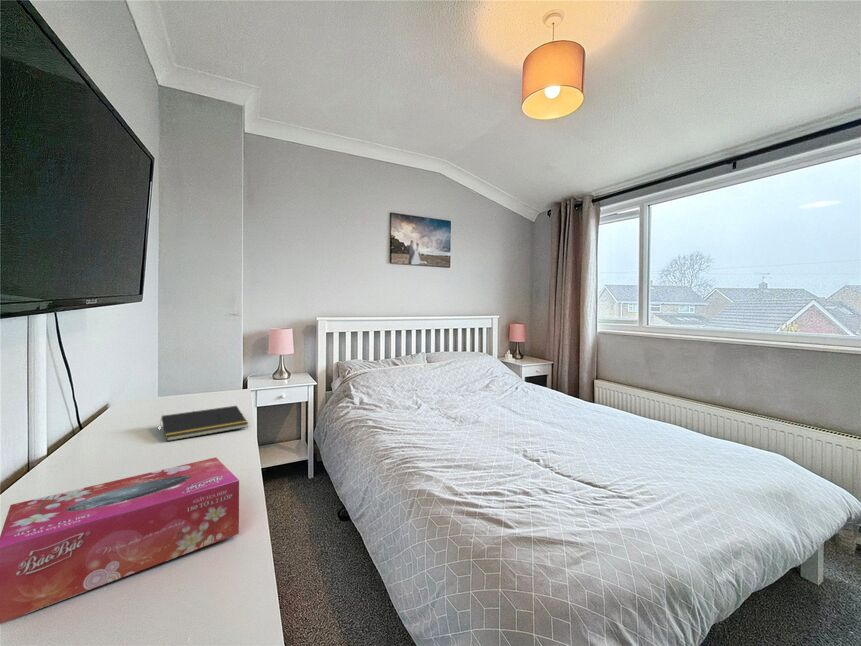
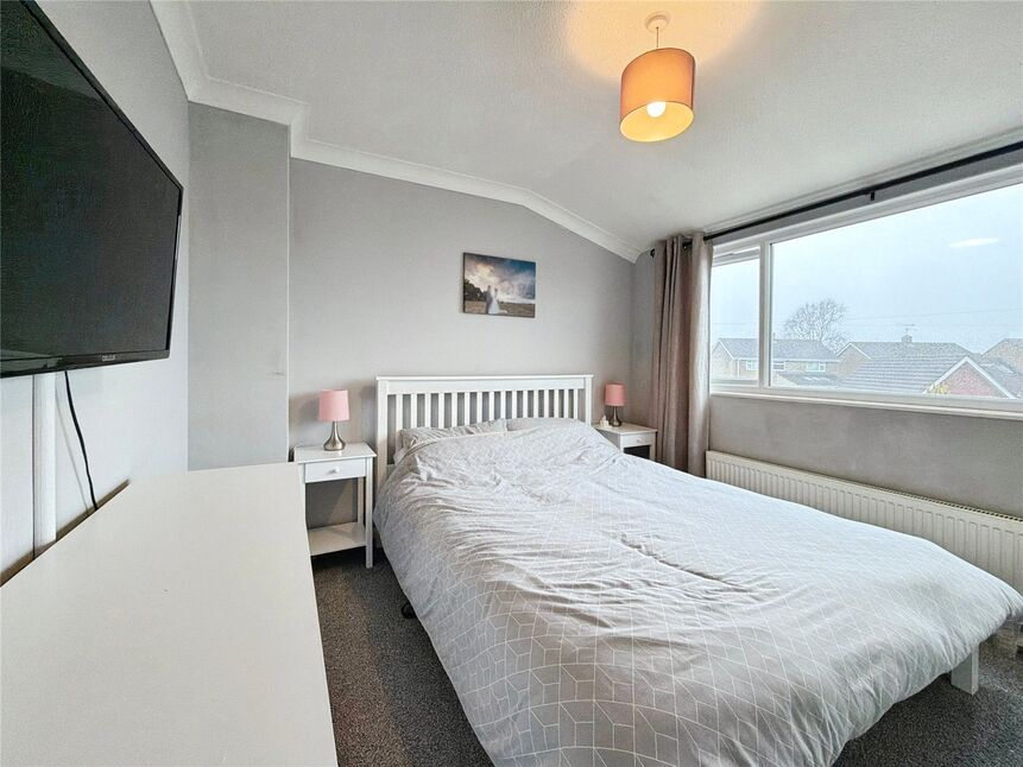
- tissue box (133, 520)
- notepad (205, 421)
